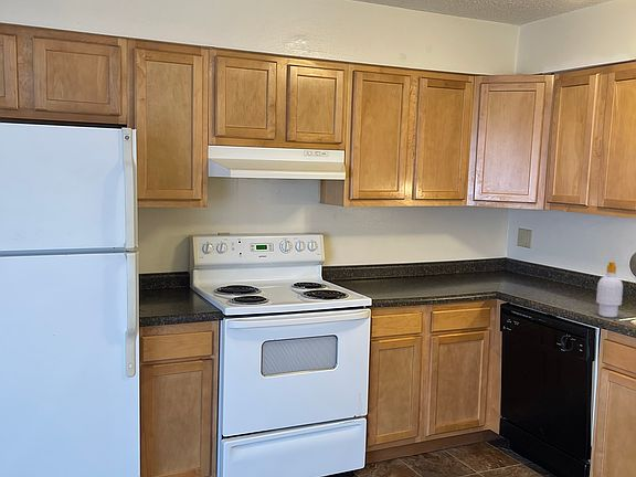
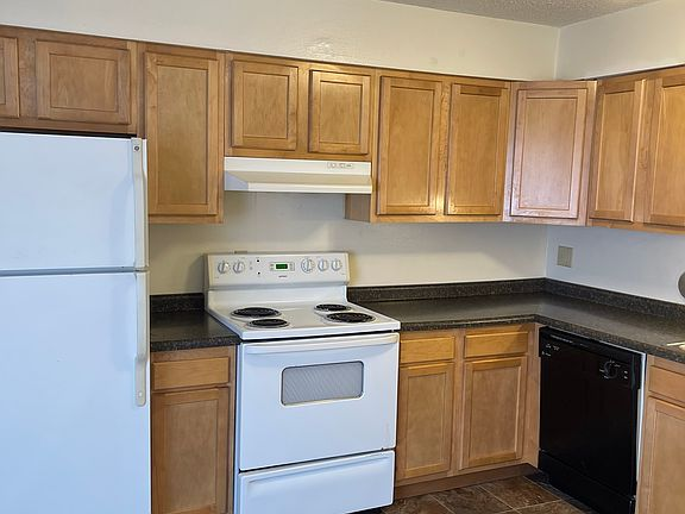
- soap bottle (610, 288)
